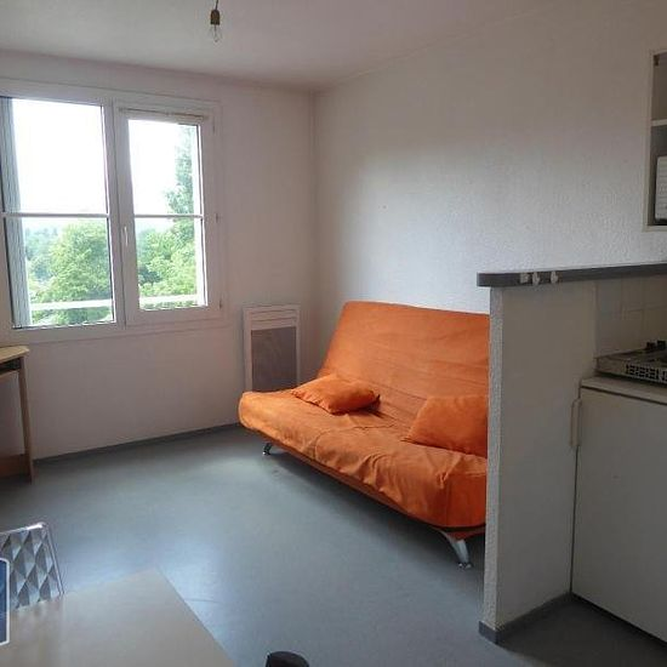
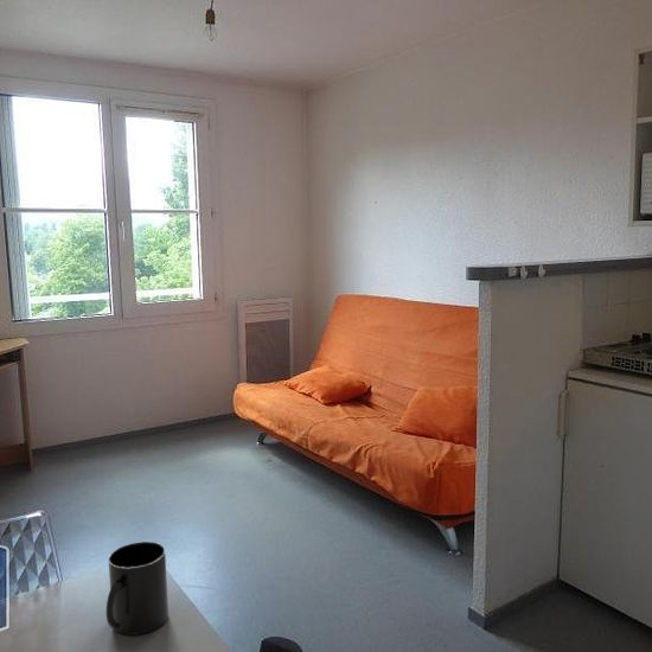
+ mug (132, 593)
